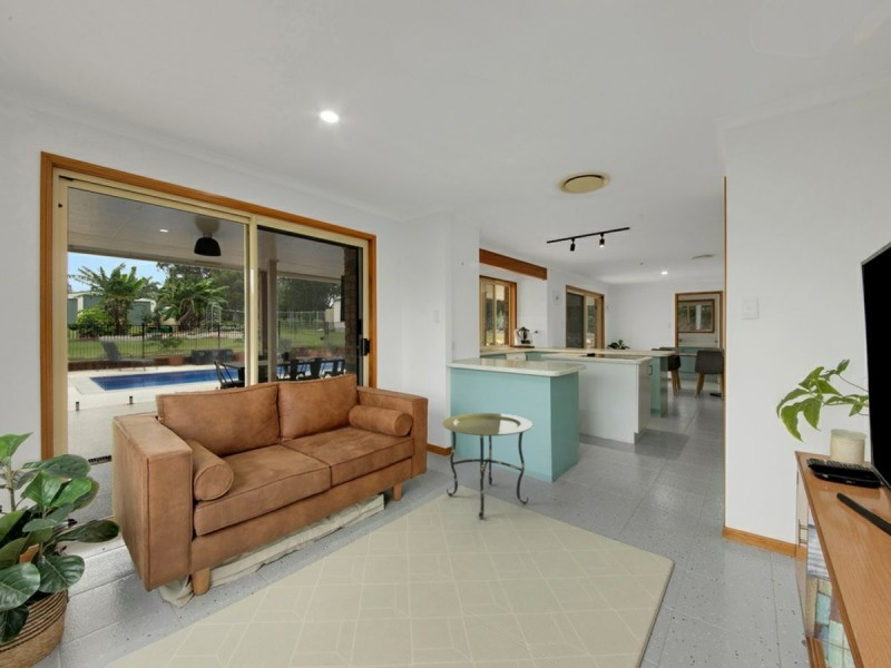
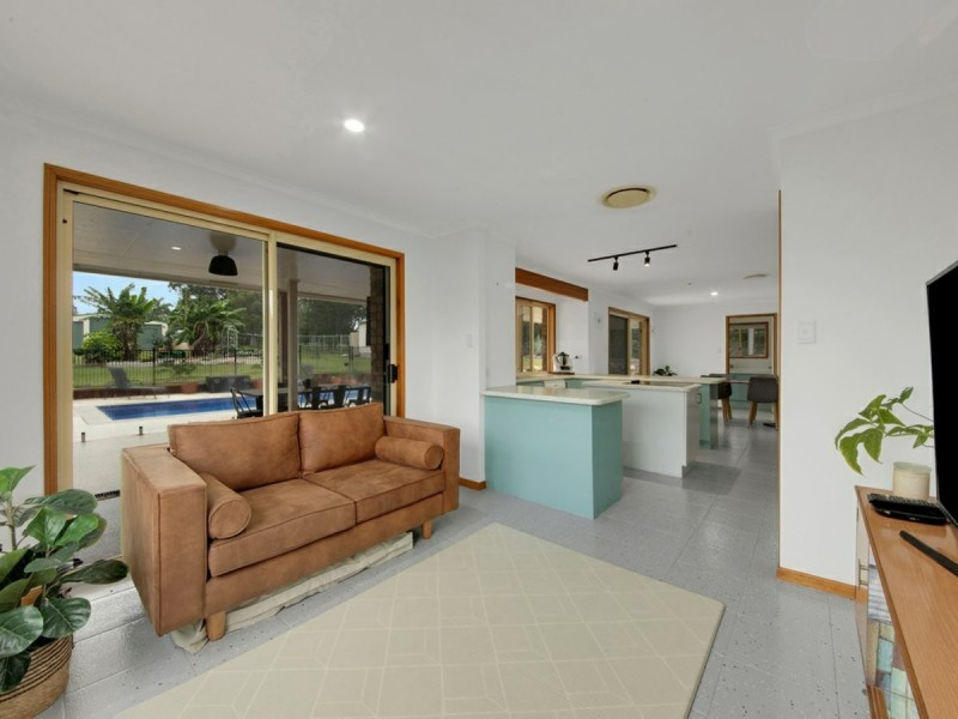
- side table (487, 461)
